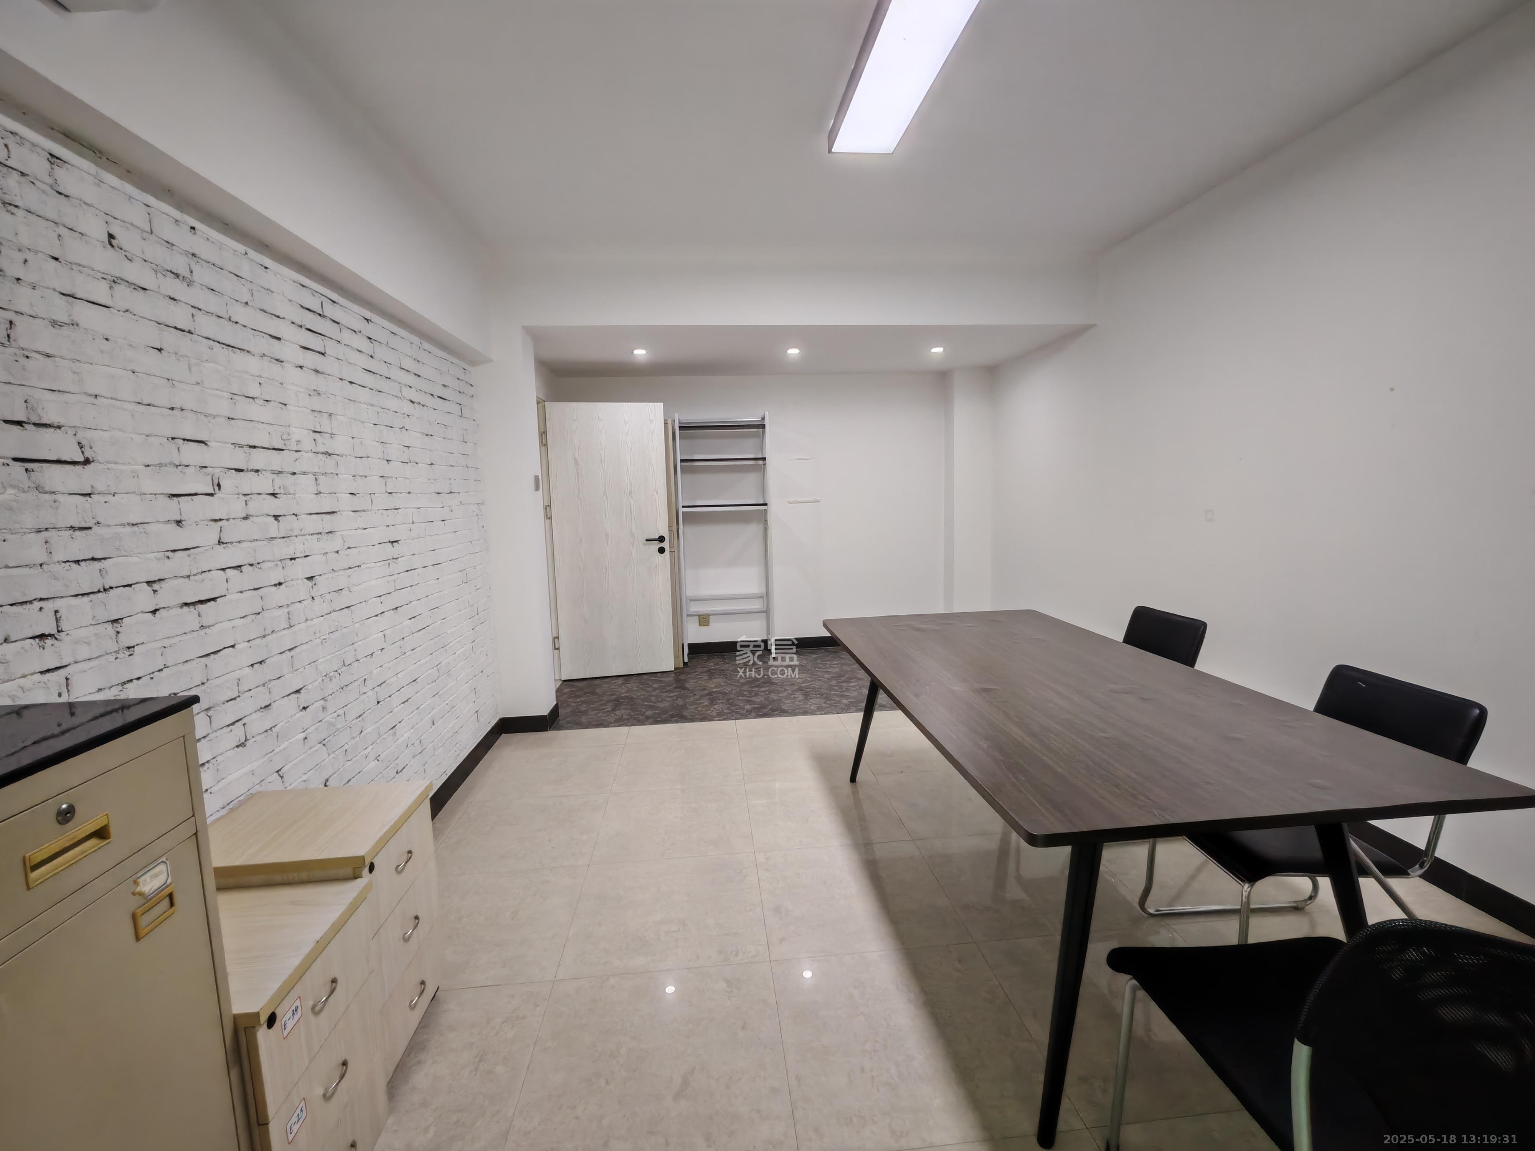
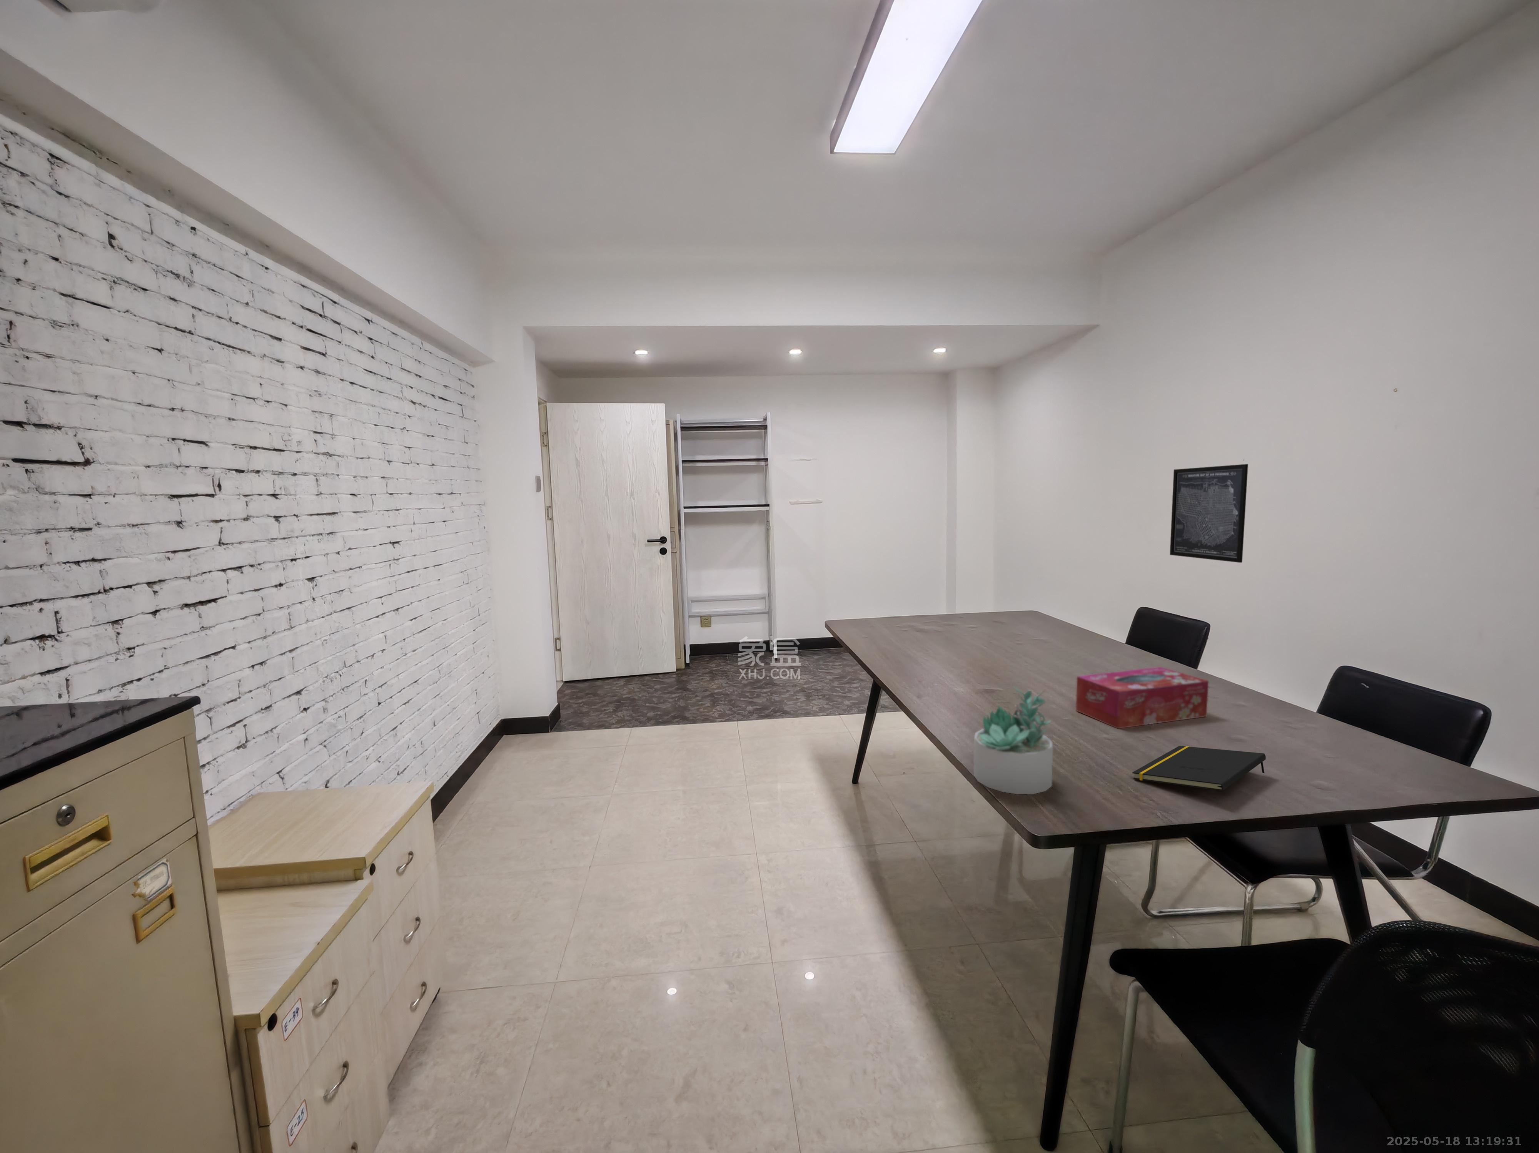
+ notepad (1198, 765)
+ wall art (1206, 514)
+ tissue box (1140, 696)
+ succulent plant (1011, 733)
